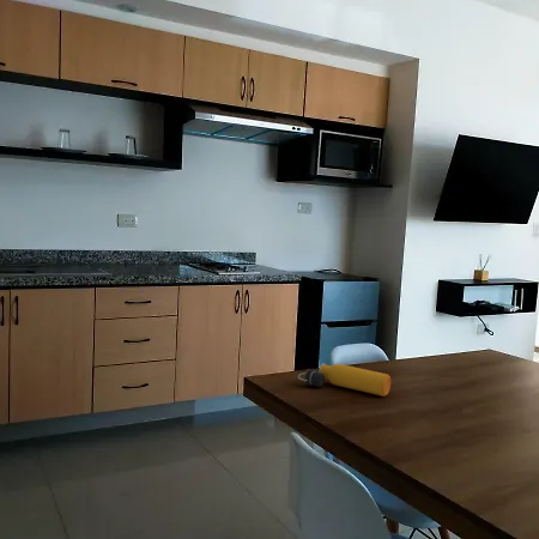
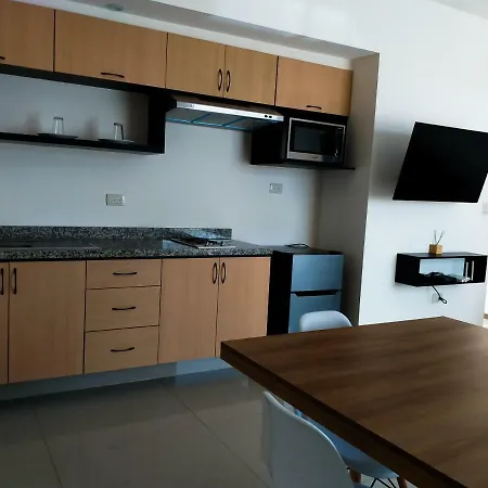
- water bottle (343, 378)
